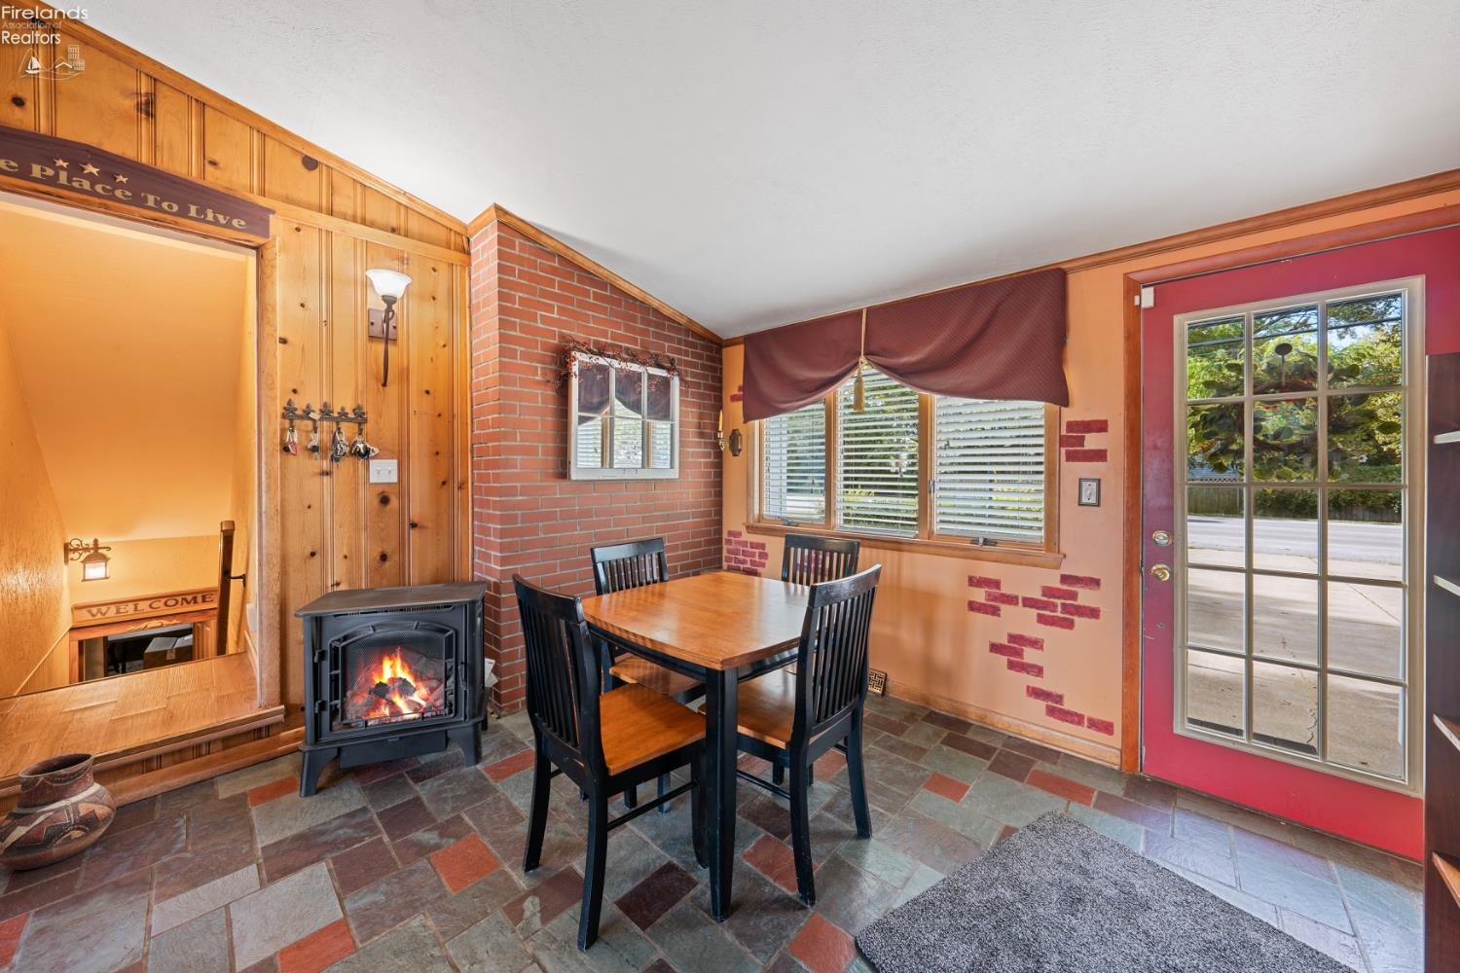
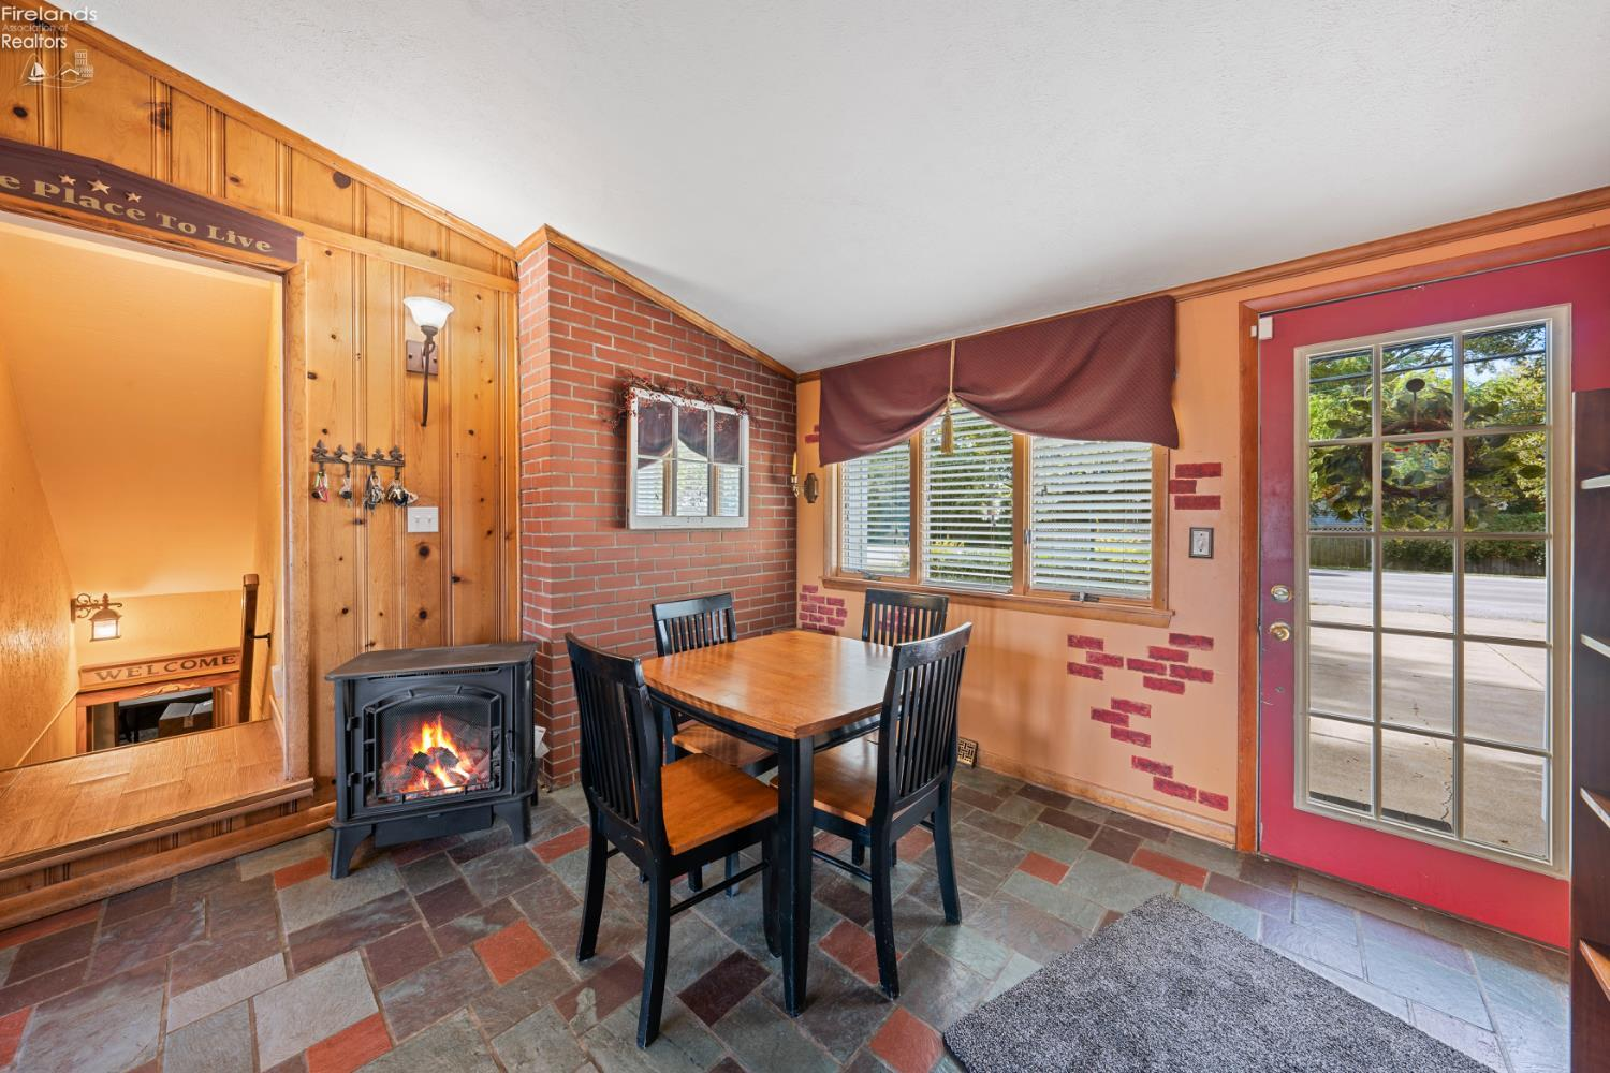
- ceramic pot (56, 808)
